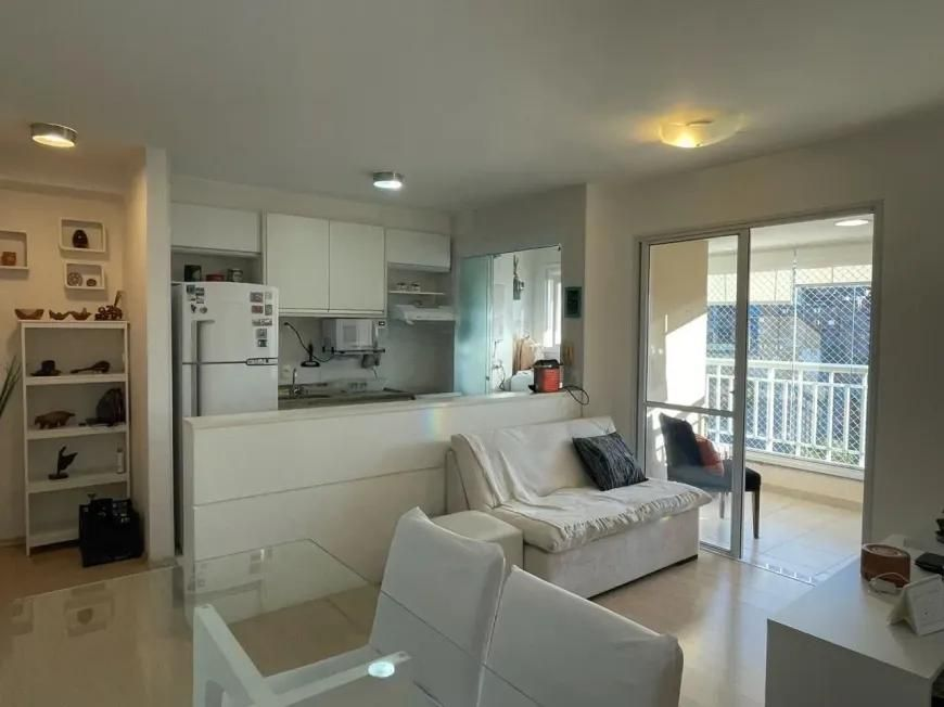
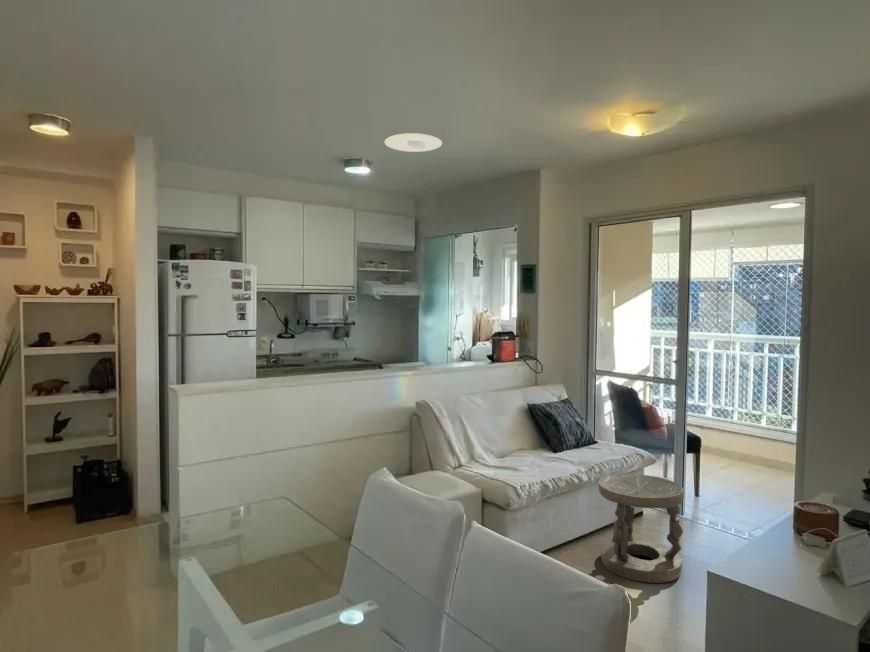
+ recessed light (413, 140)
+ stool (633, 521)
